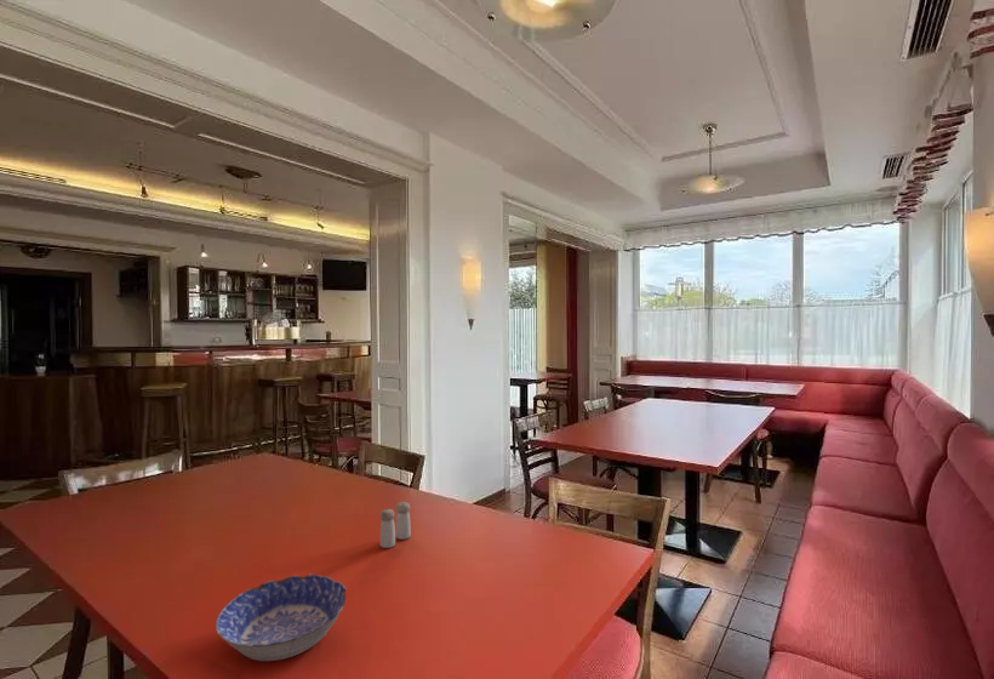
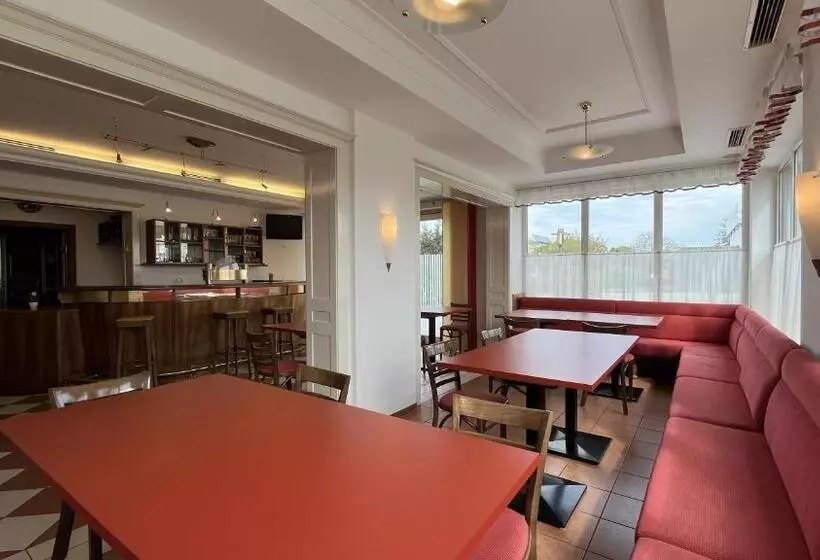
- bowl (285, 621)
- salt and pepper shaker (396, 523)
